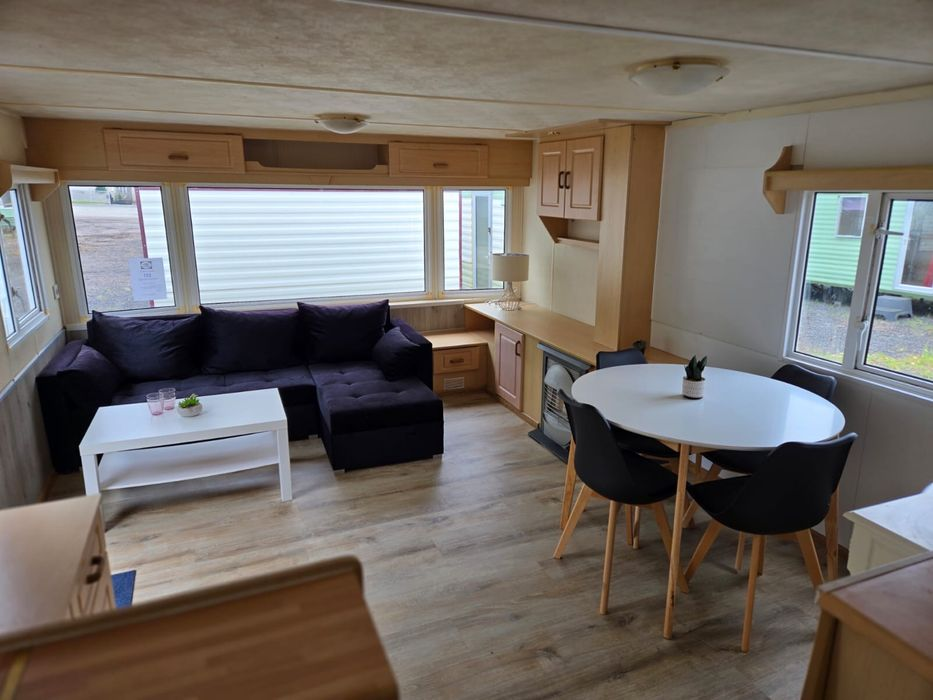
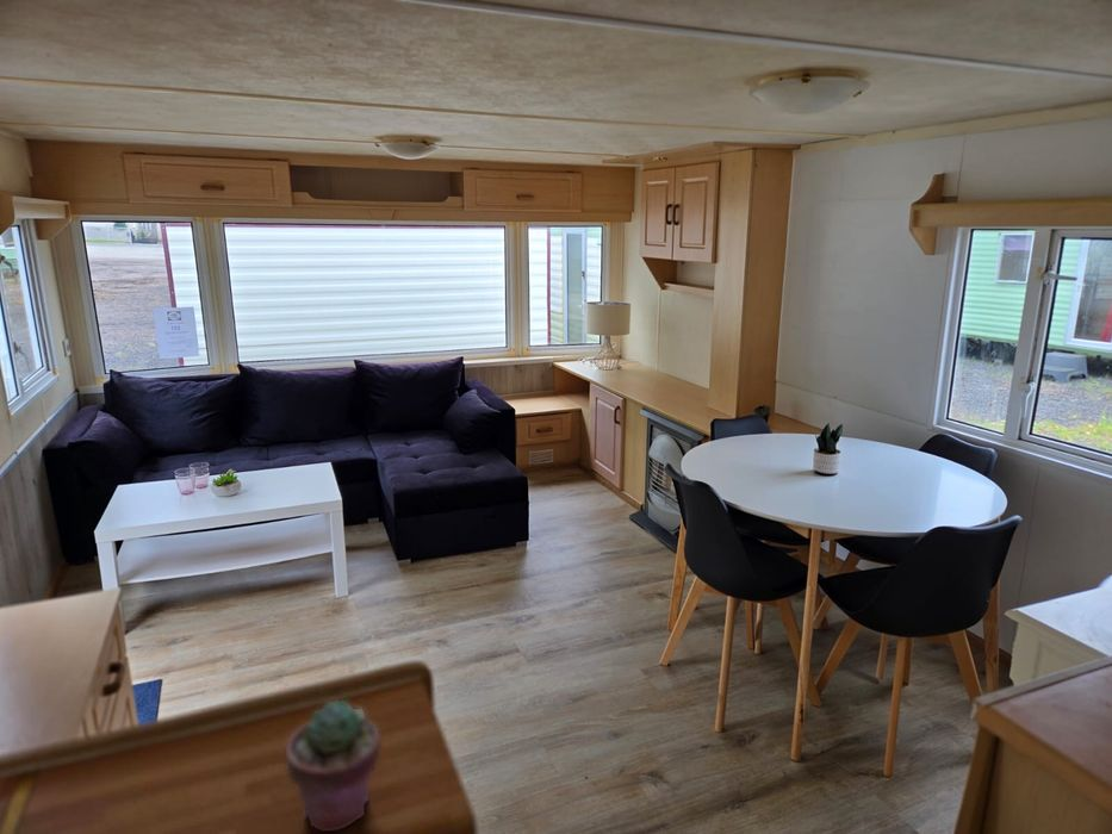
+ potted succulent (334, 760)
